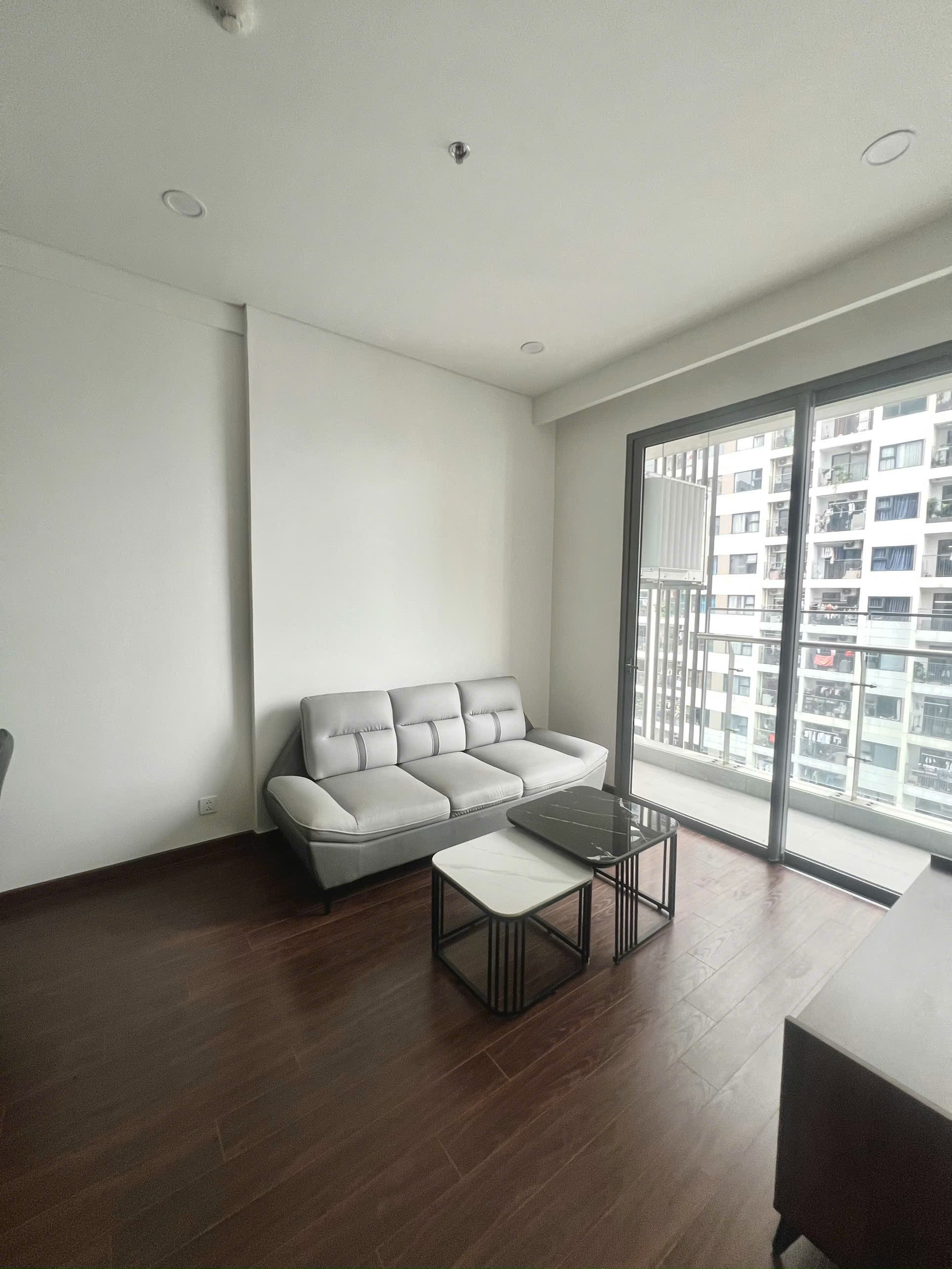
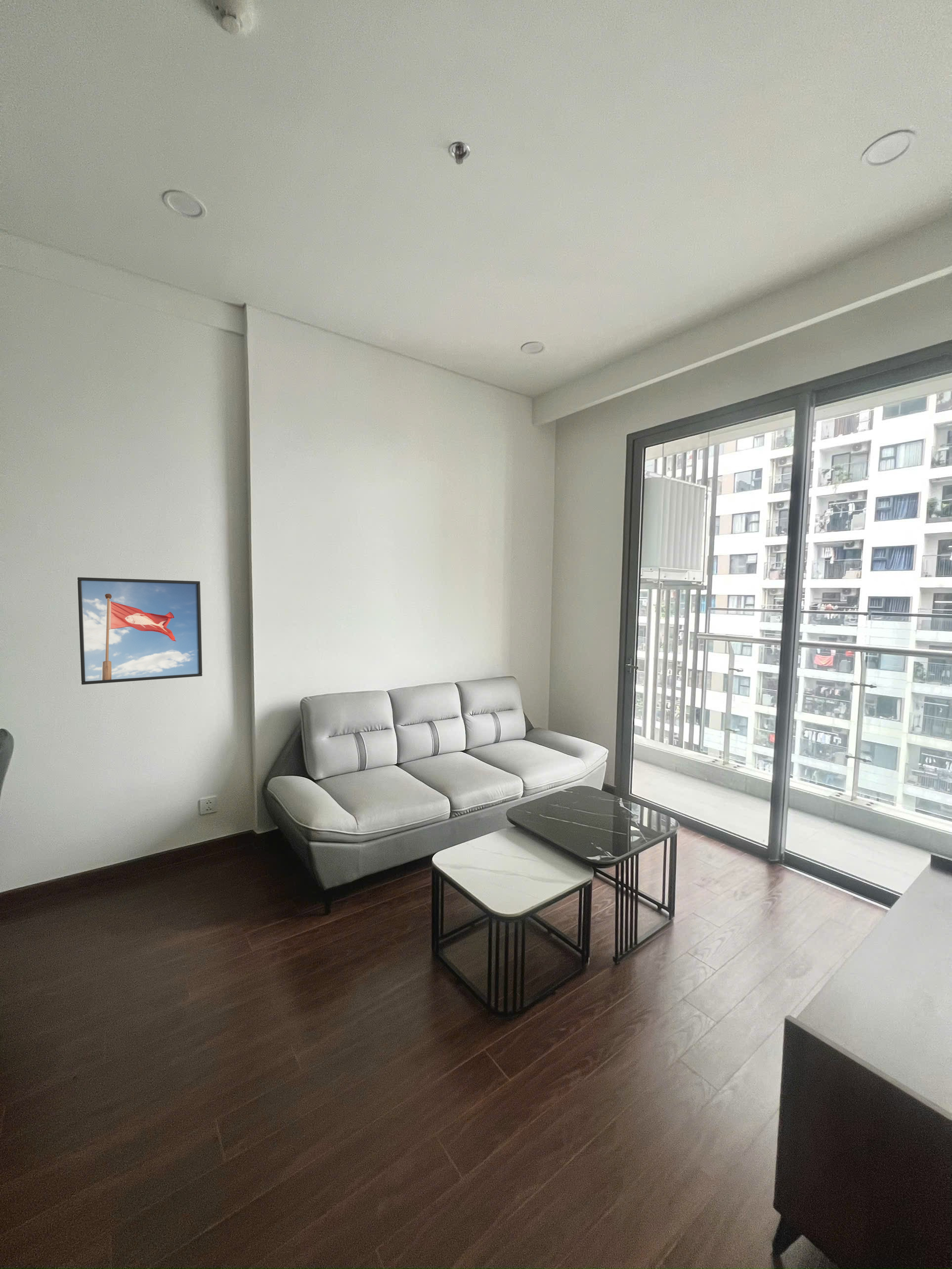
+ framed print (144, 630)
